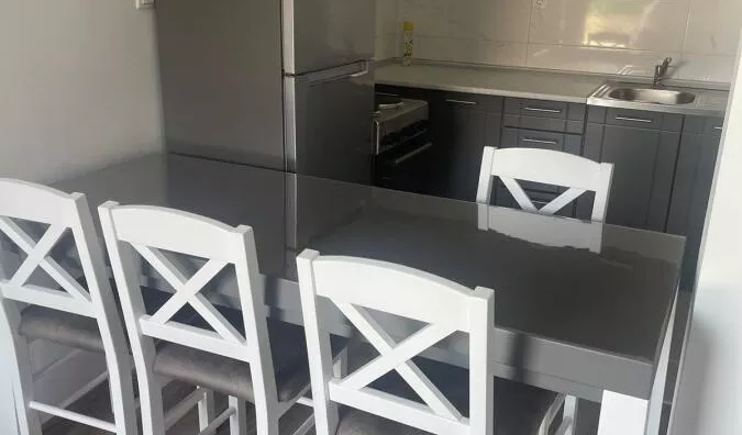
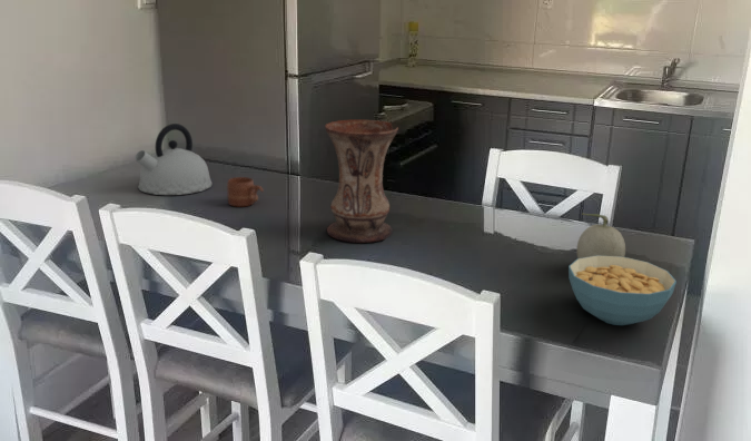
+ mug (246, 193)
+ kettle (170, 156)
+ vase (360, 179)
+ cereal bowl (617, 296)
+ fruit (602, 242)
